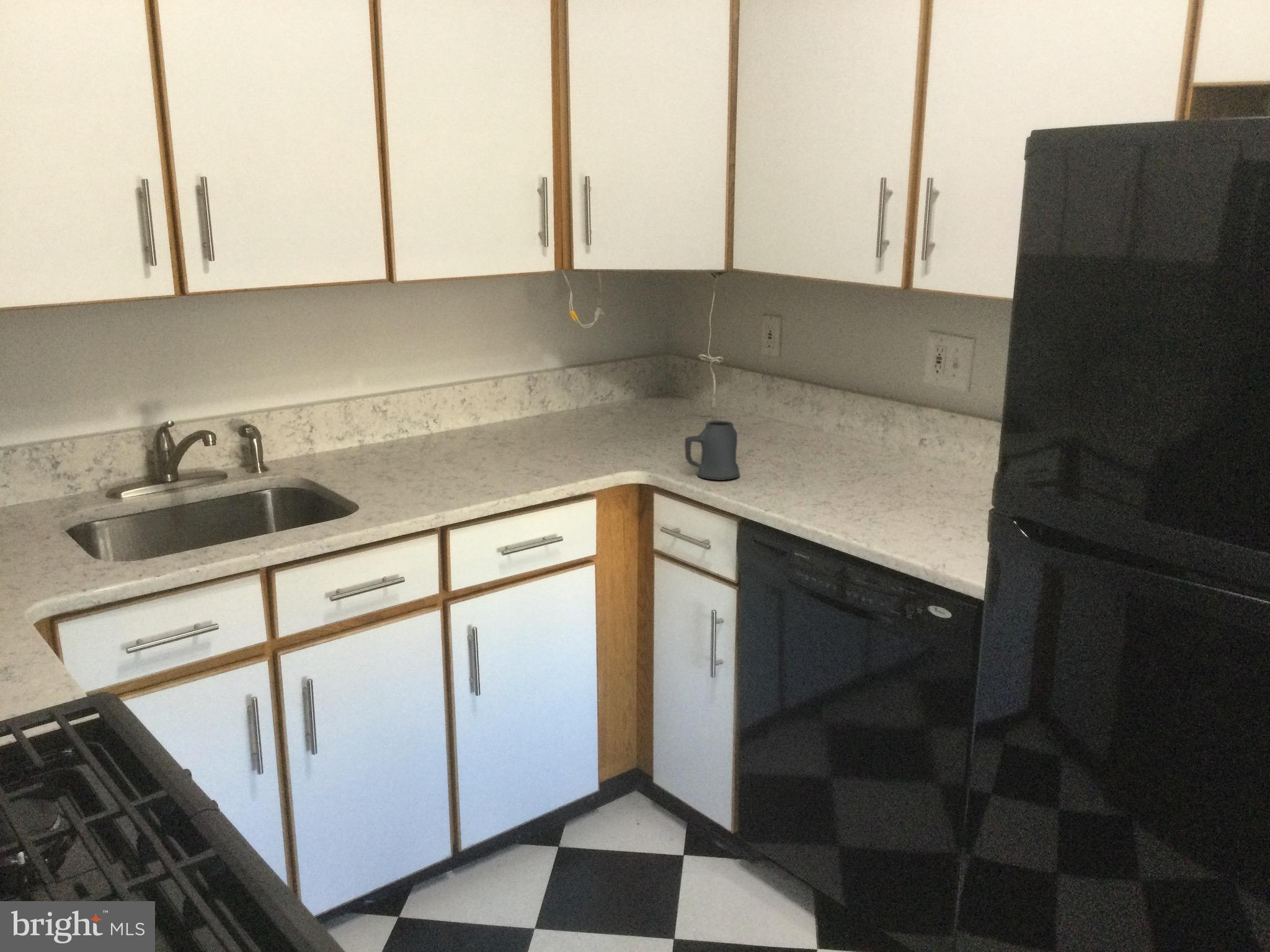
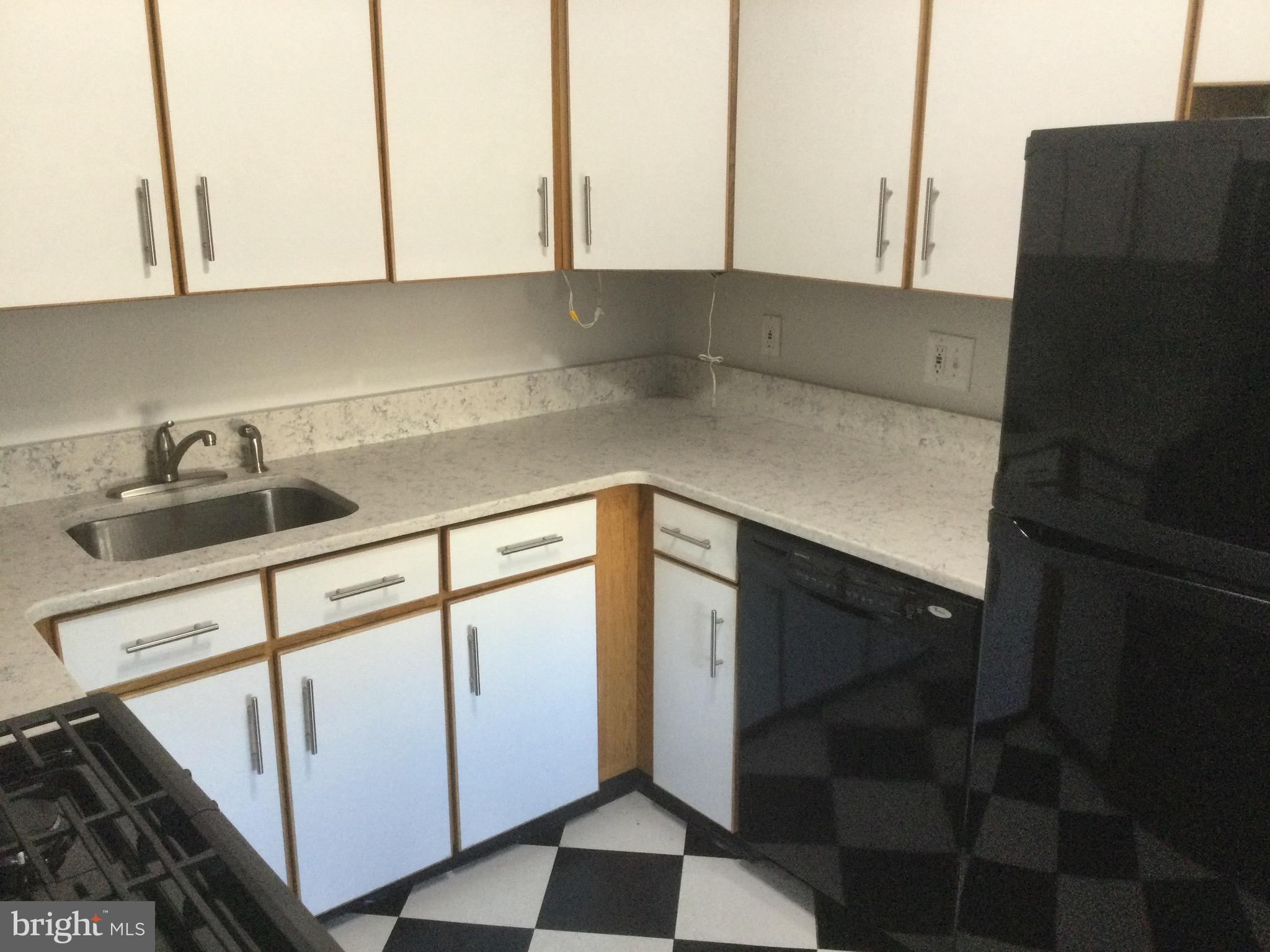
- mug (713, 449)
